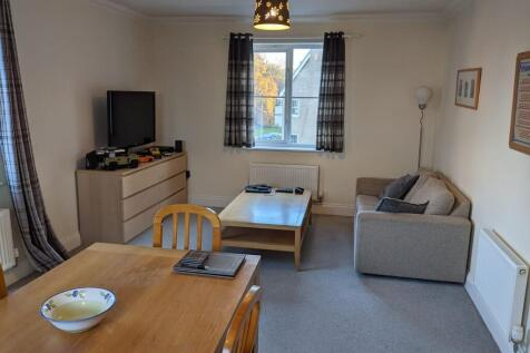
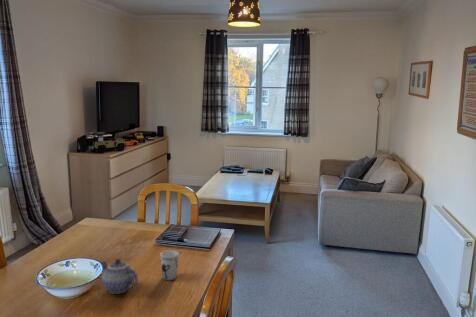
+ cup (169, 265)
+ teapot (118, 274)
